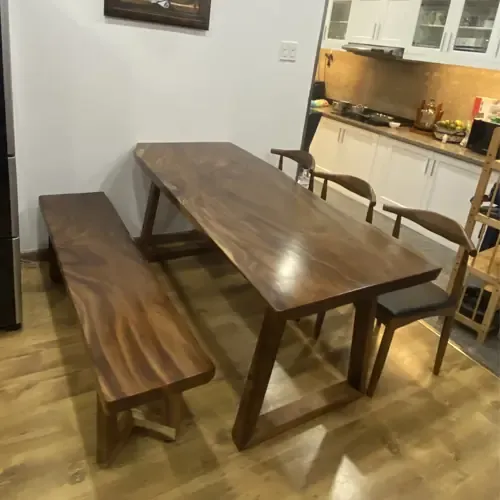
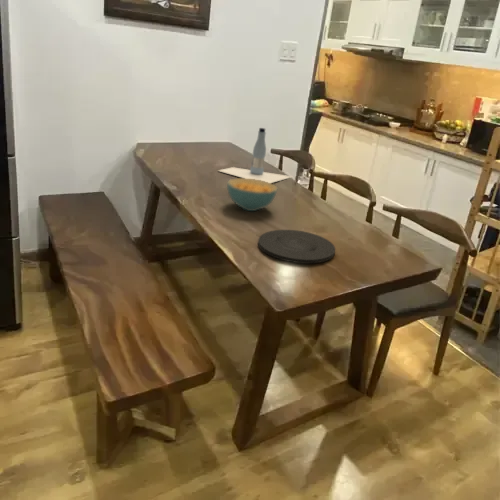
+ cereal bowl (251, 197)
+ bottle (259, 151)
+ plate (297, 242)
